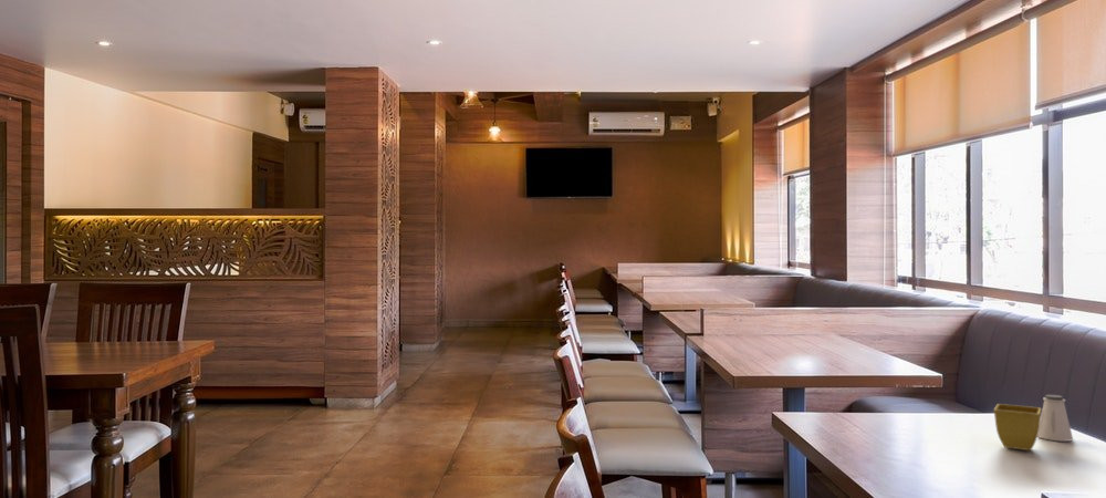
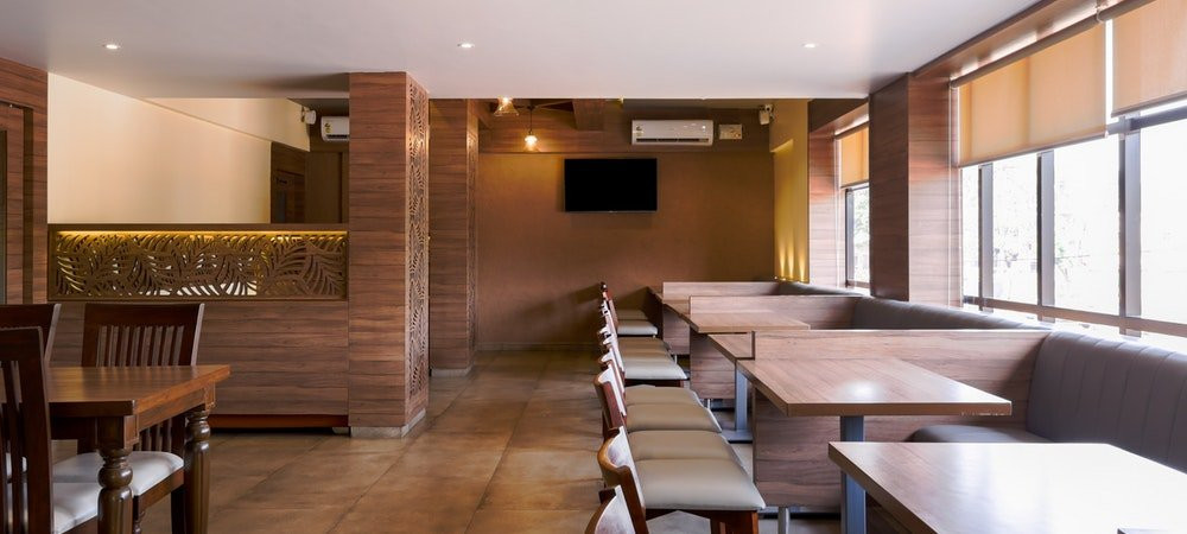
- flower pot (1018, 427)
- saltshaker (1054, 416)
